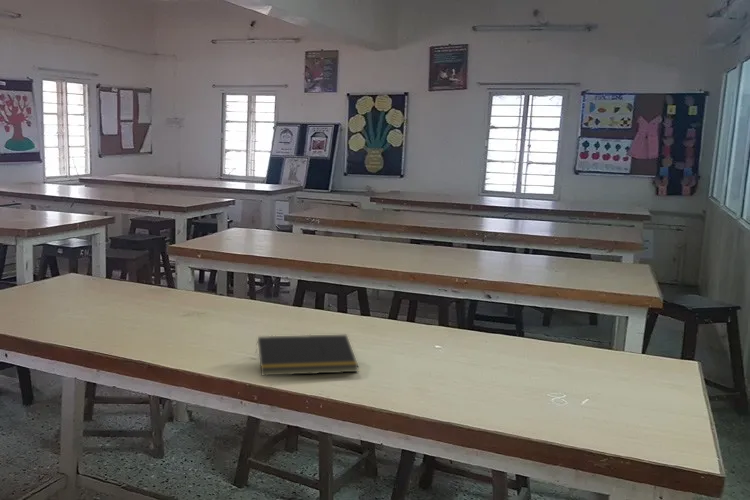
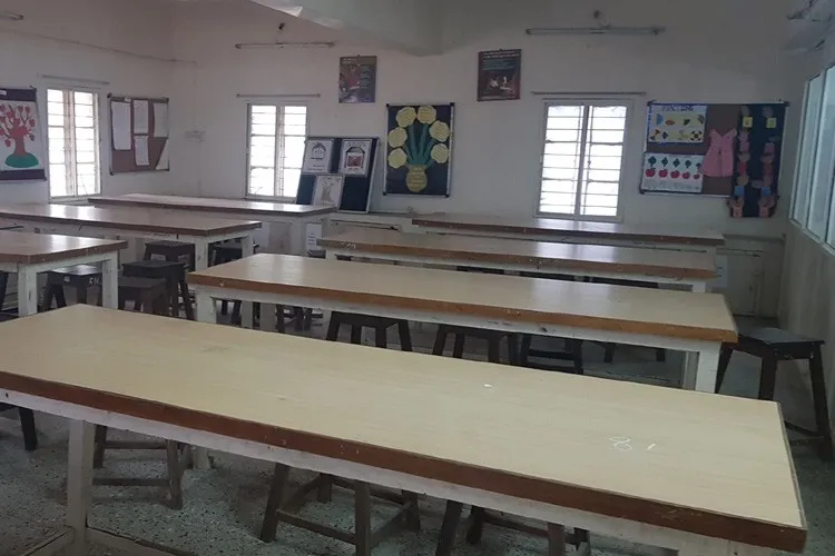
- notepad (306, 353)
